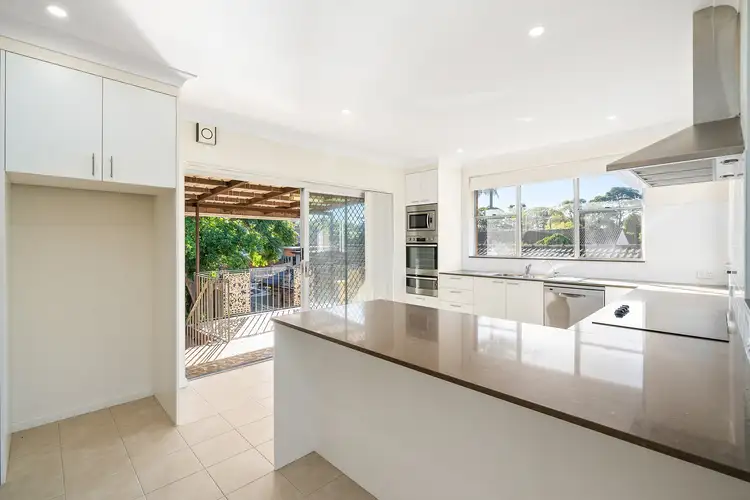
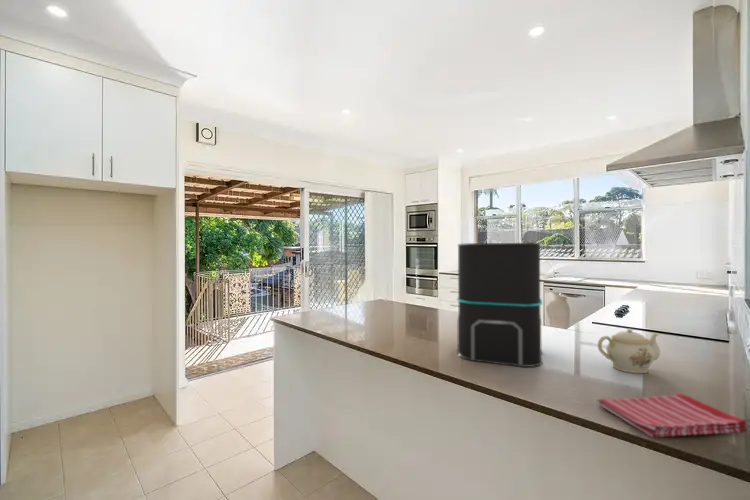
+ teapot (628, 348)
+ speaker (499, 297)
+ dish towel (667, 412)
